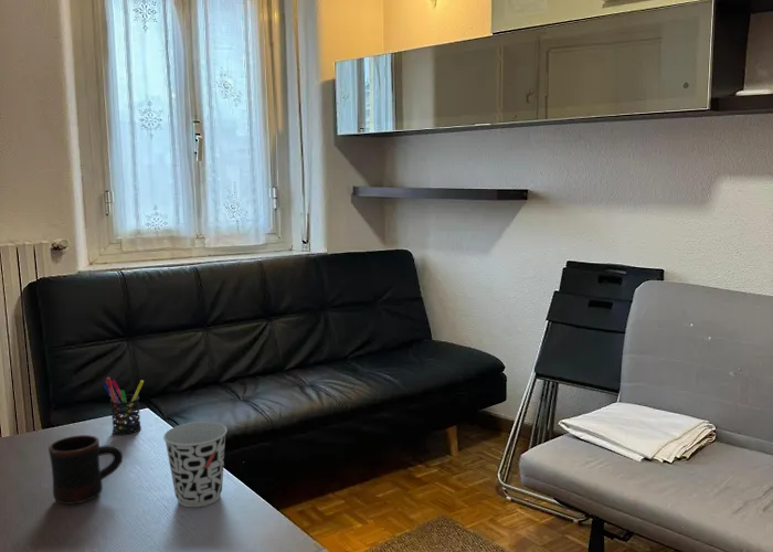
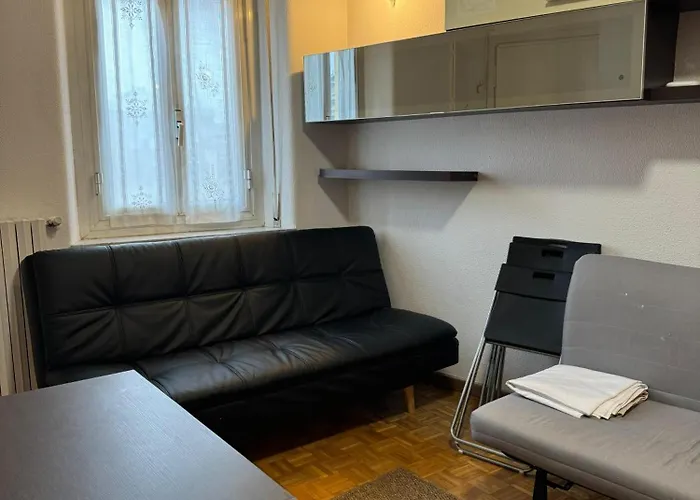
- pen holder (123, 404)
- cup (197, 465)
- mug (87, 467)
